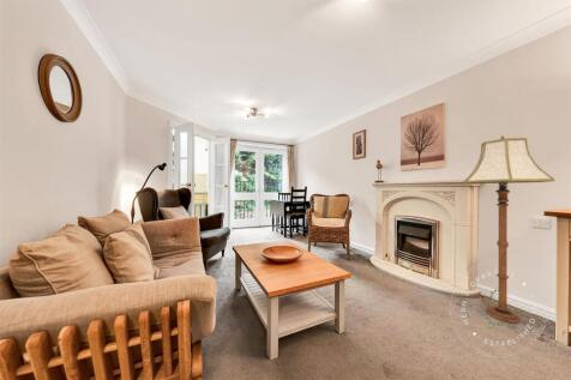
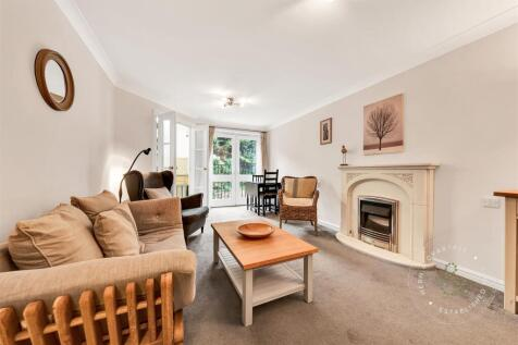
- floor lamp (501, 225)
